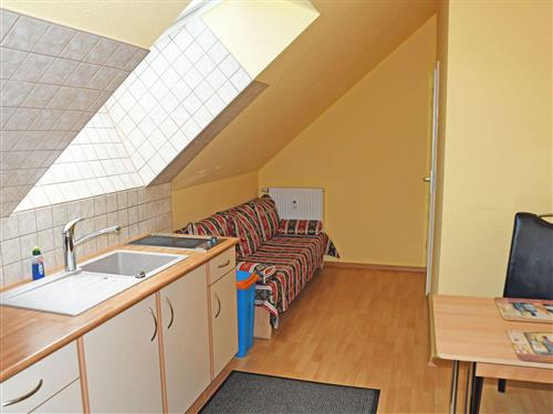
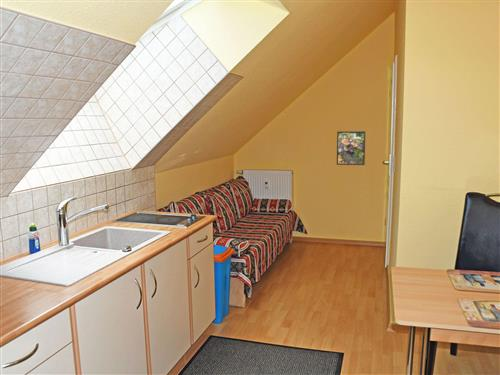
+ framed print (350, 148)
